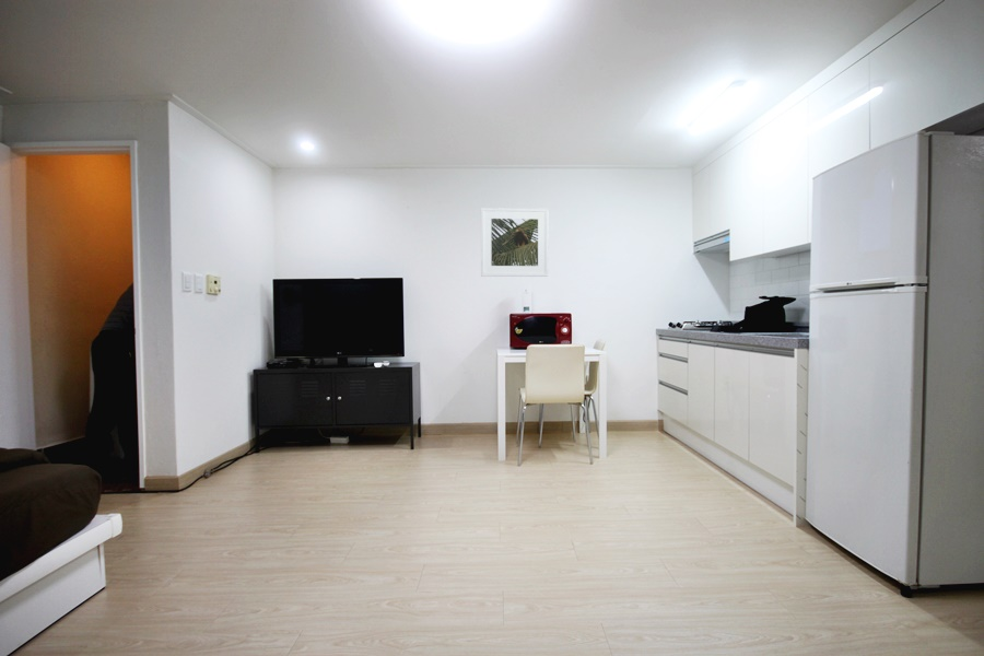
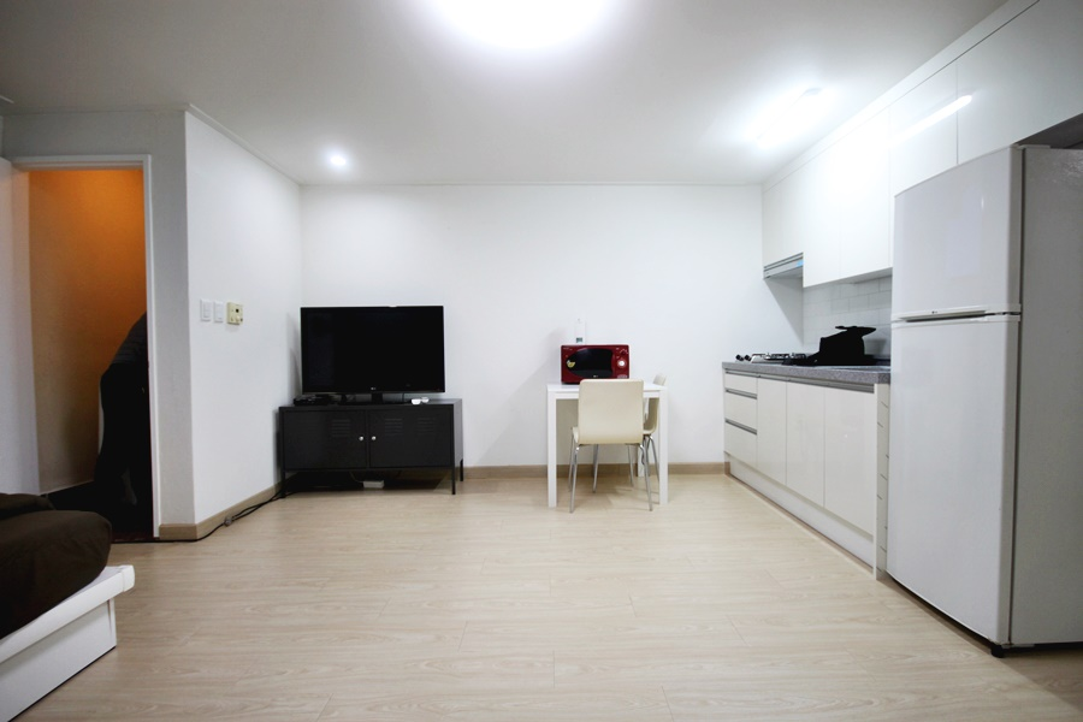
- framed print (514, 242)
